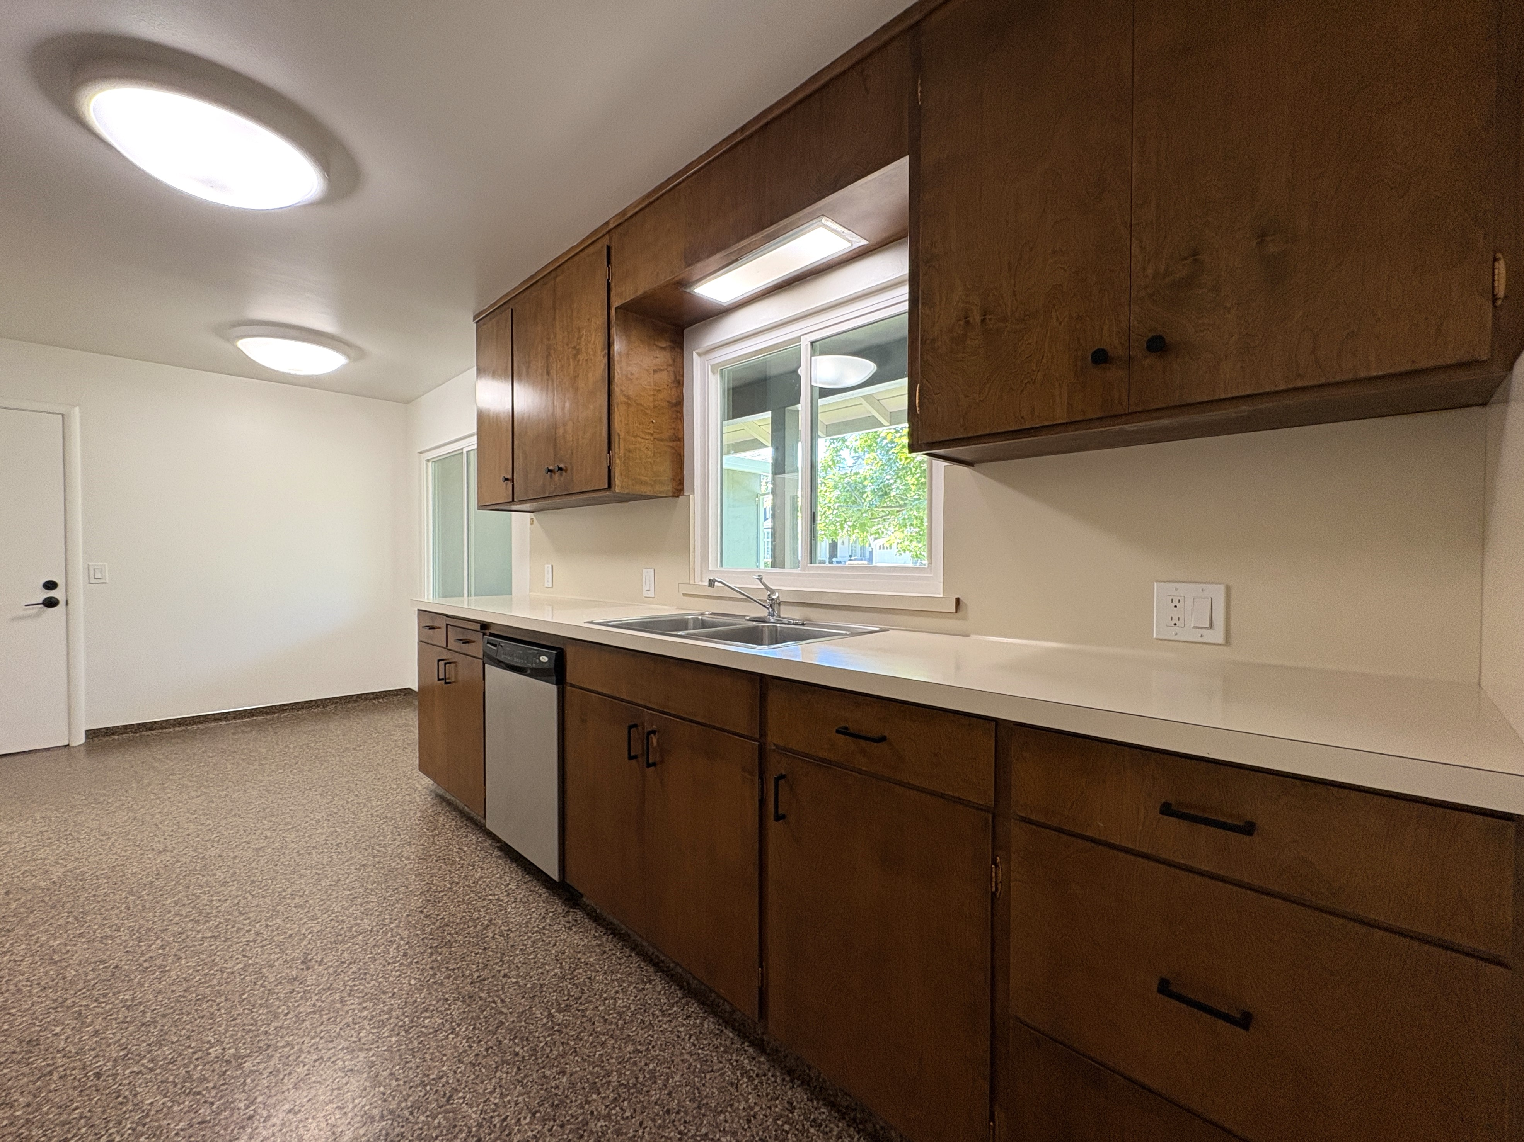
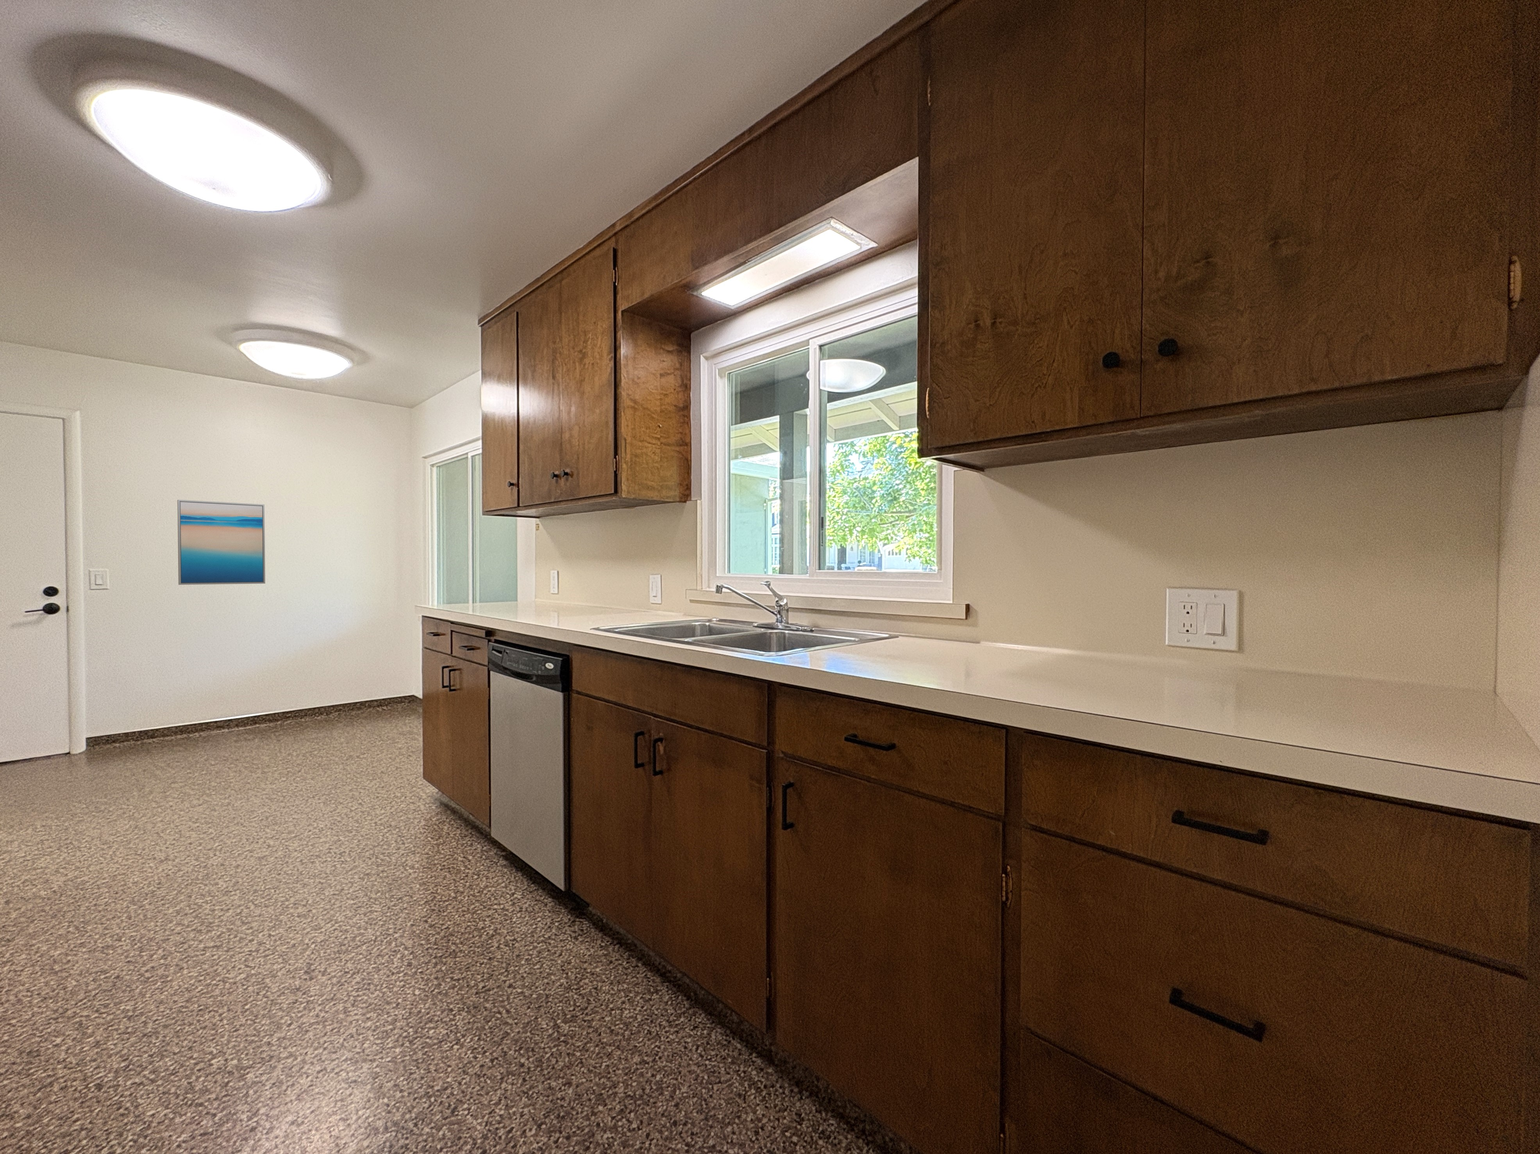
+ wall art (223, 543)
